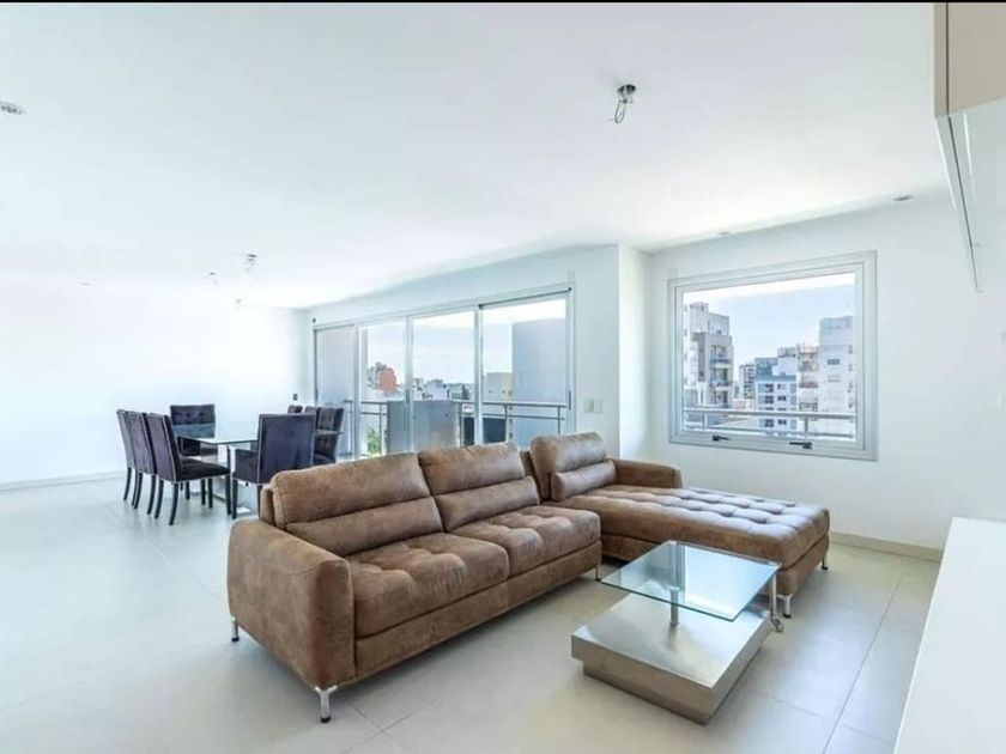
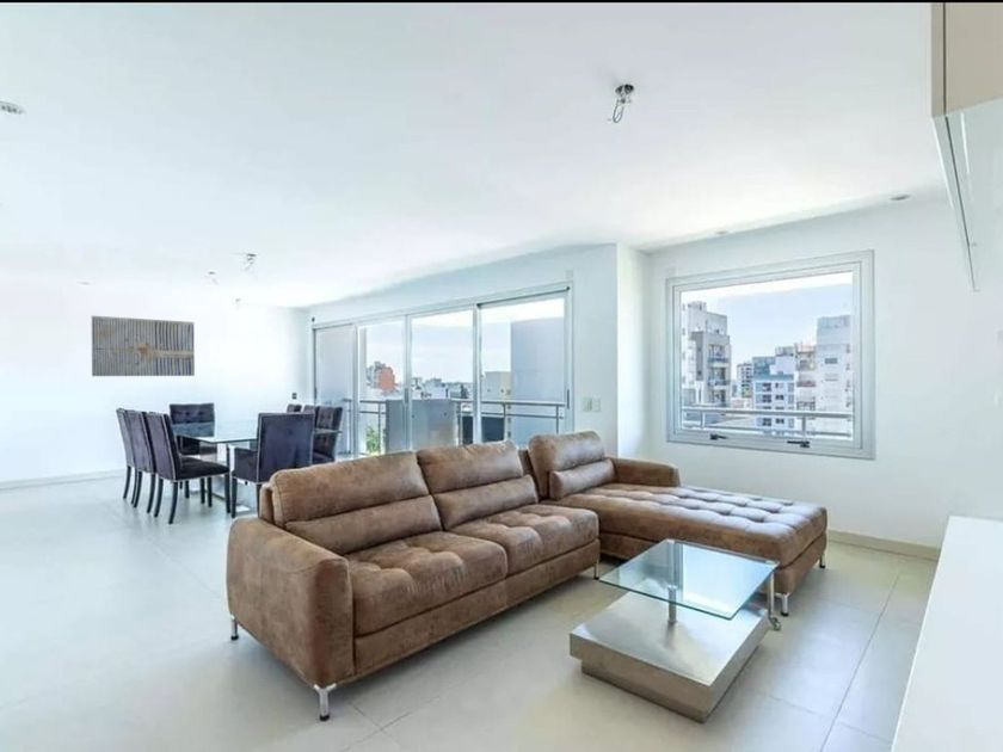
+ wall art (146, 347)
